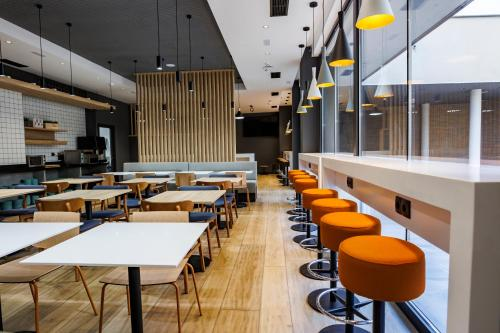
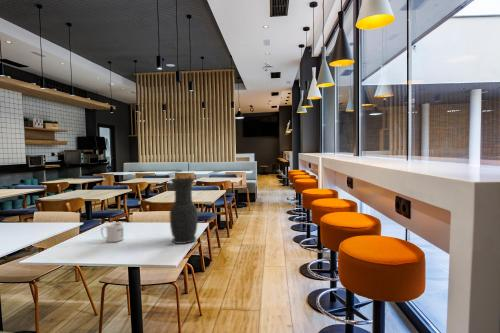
+ mug (112, 232)
+ vase (183, 209)
